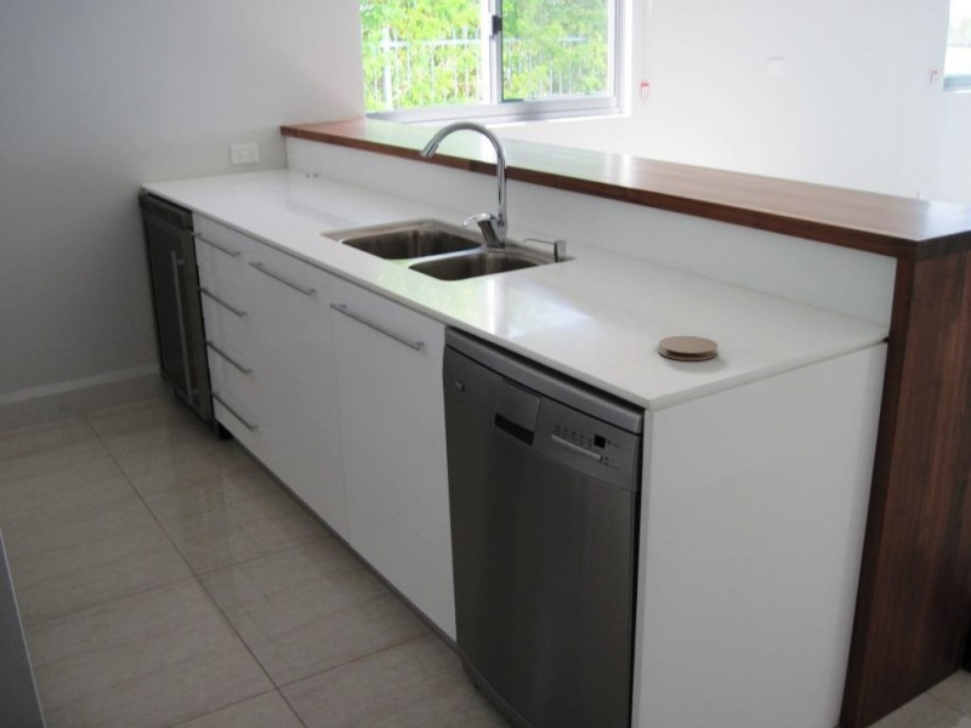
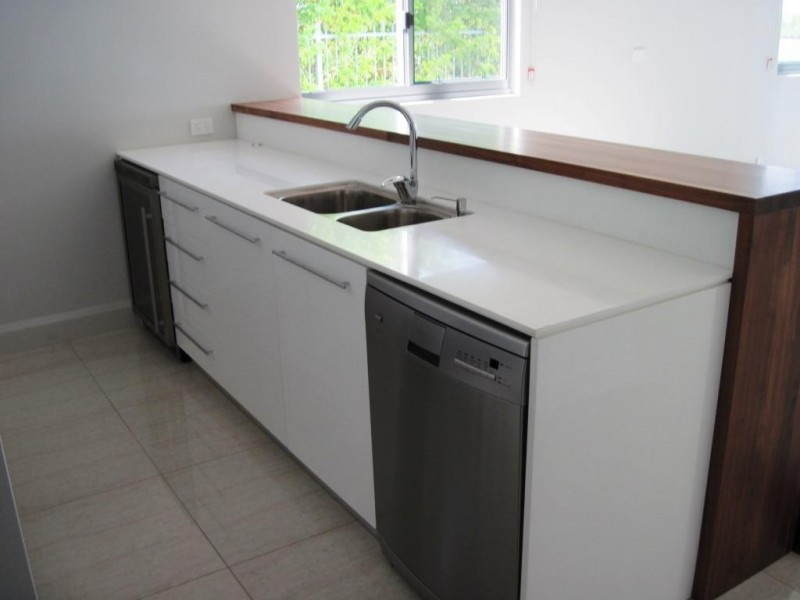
- coaster (687, 347)
